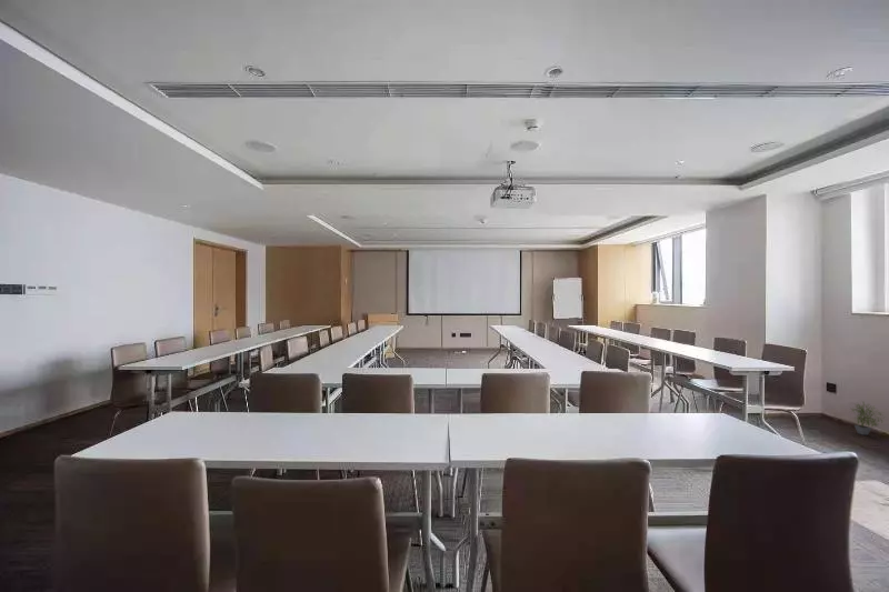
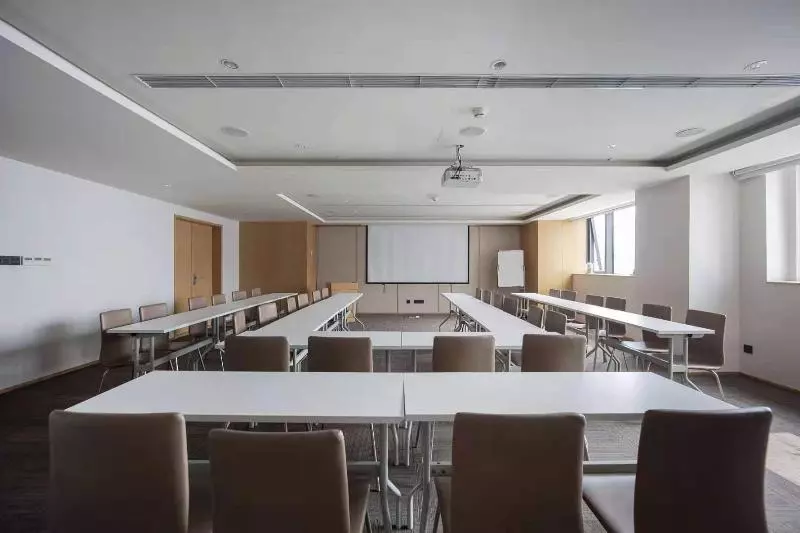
- potted plant (866, 417)
